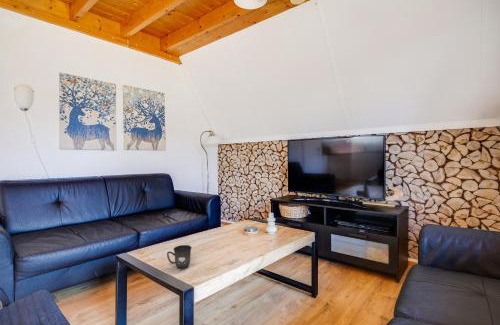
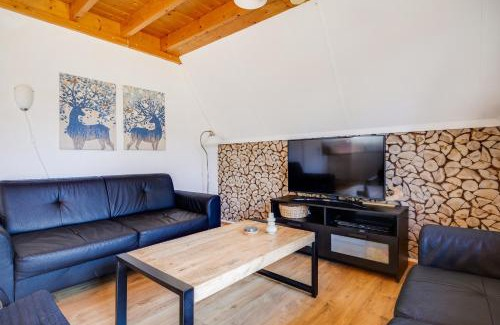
- mug (179, 257)
